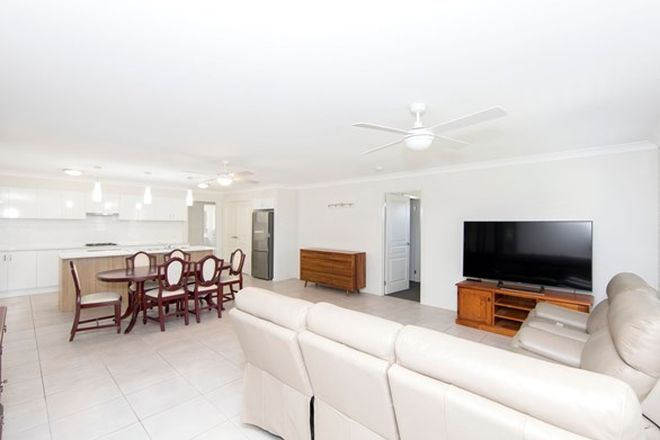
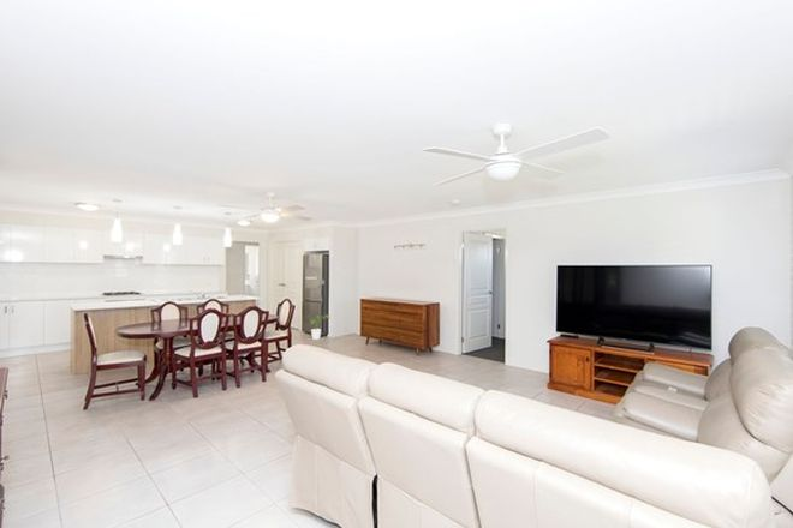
+ house plant (316, 326)
